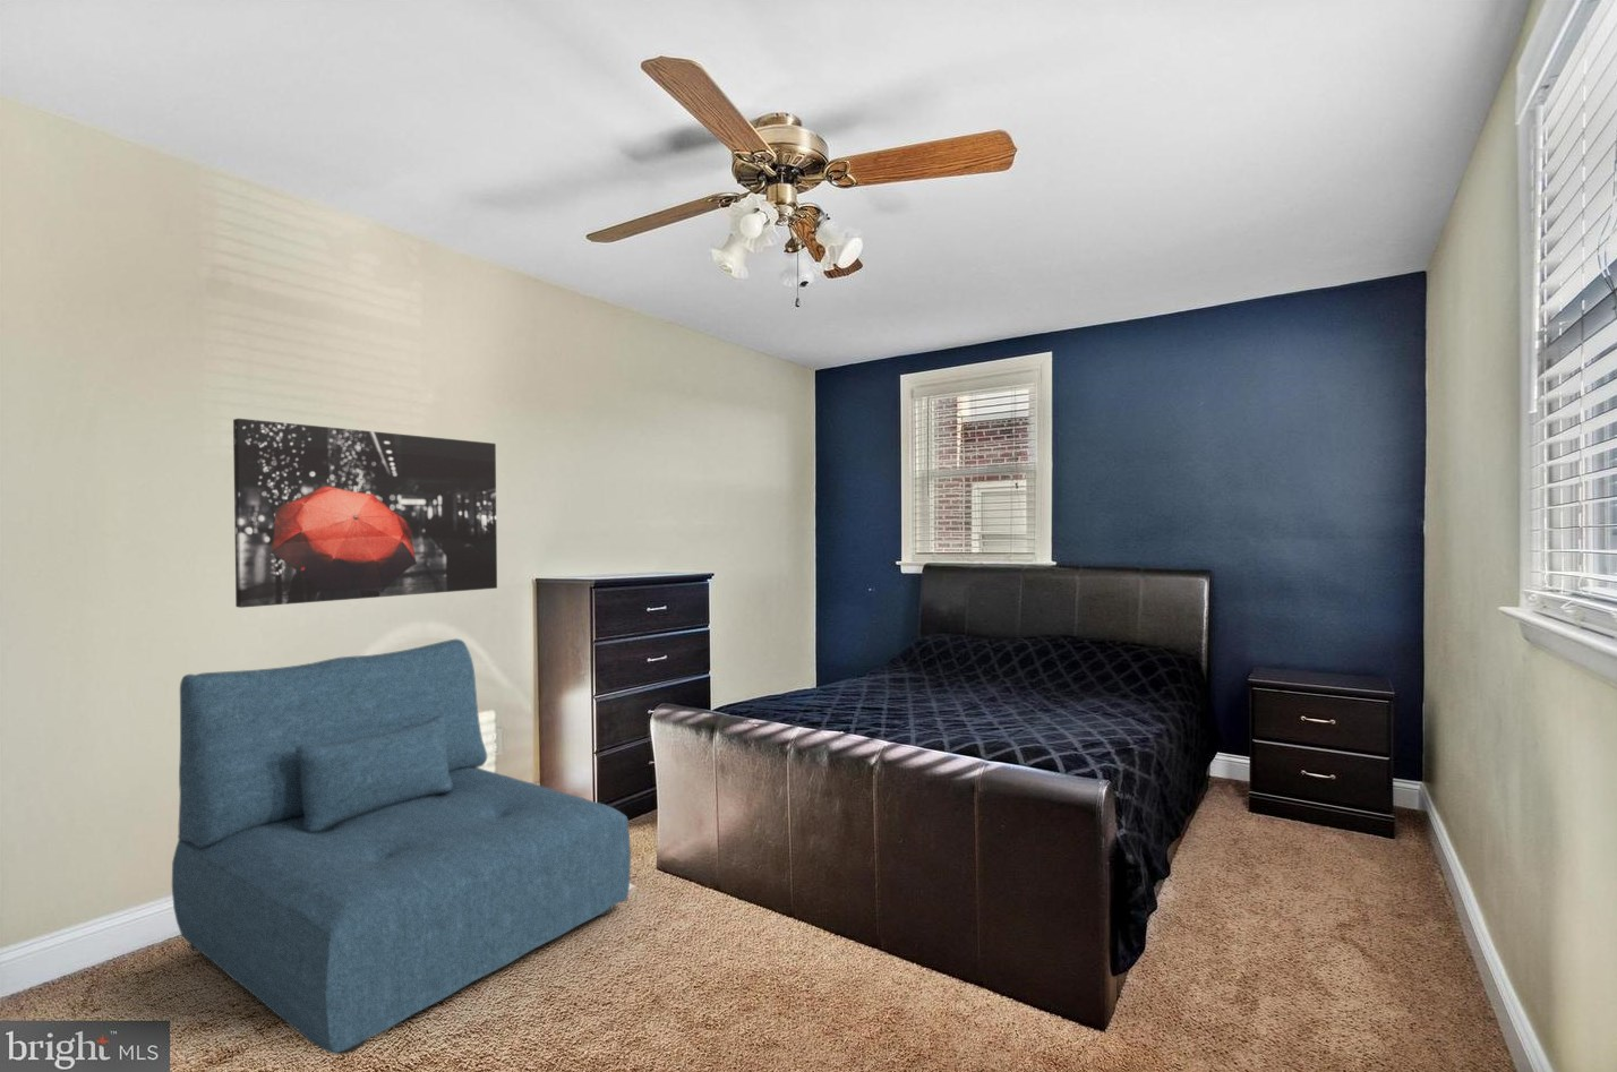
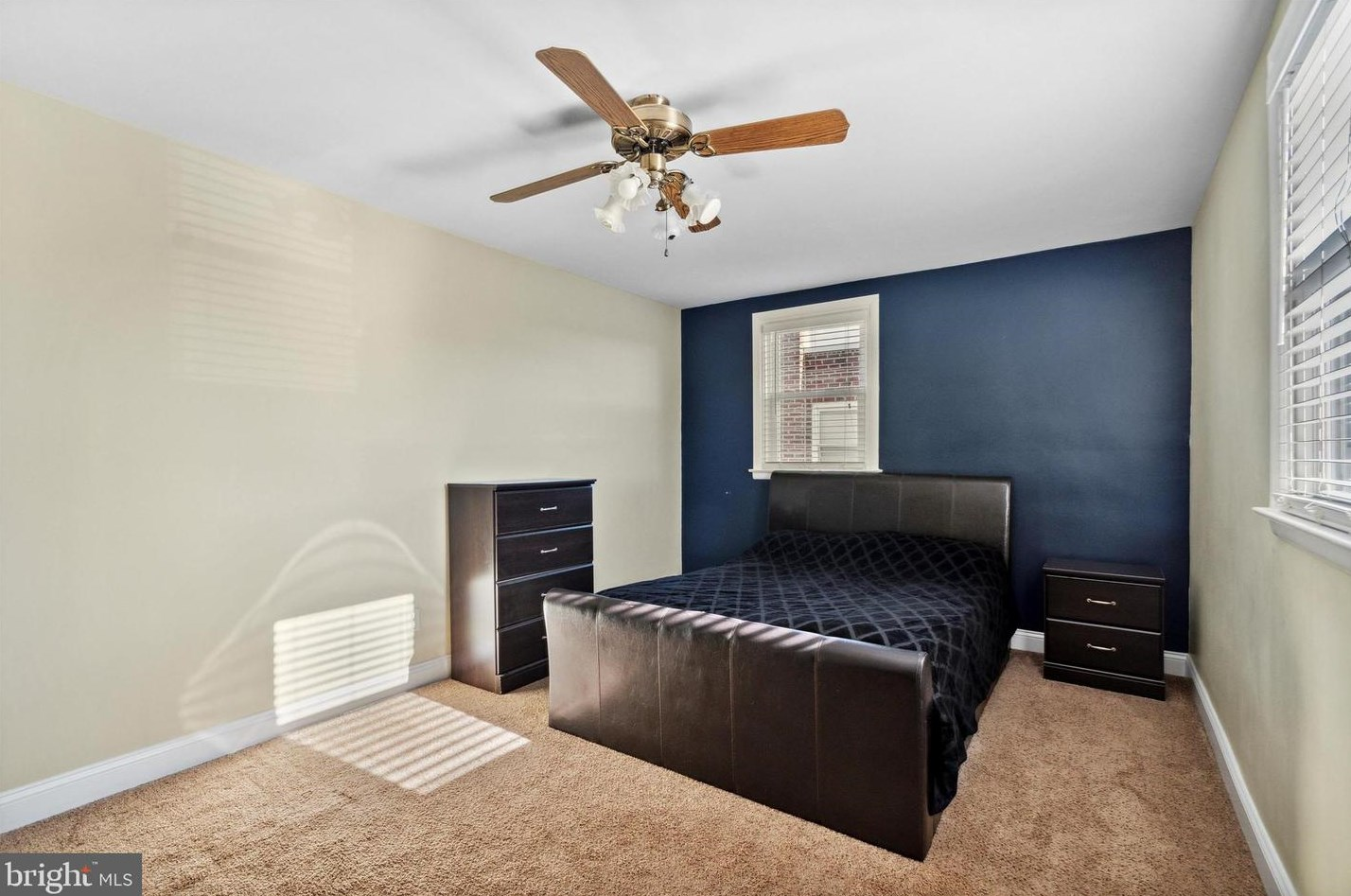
- sofa (409, 794)
- wall art (382, 514)
